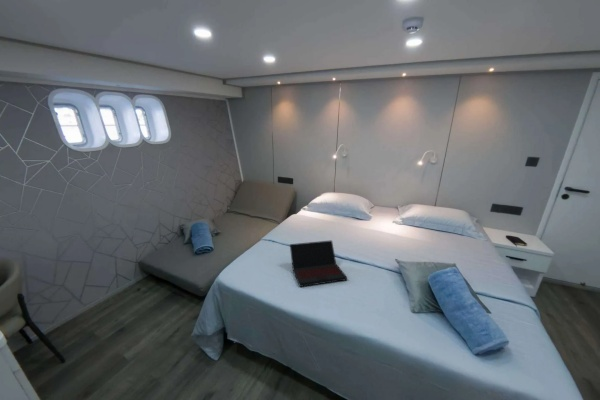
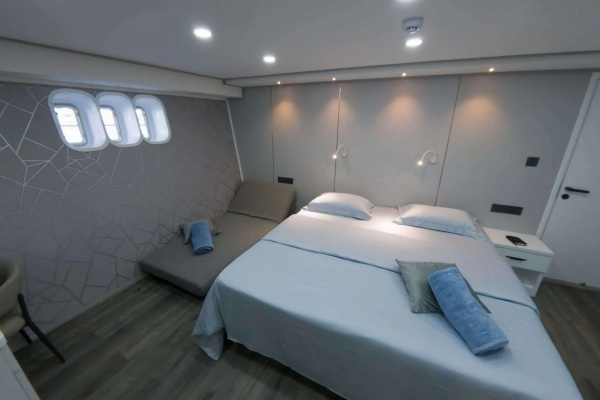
- laptop (316, 260)
